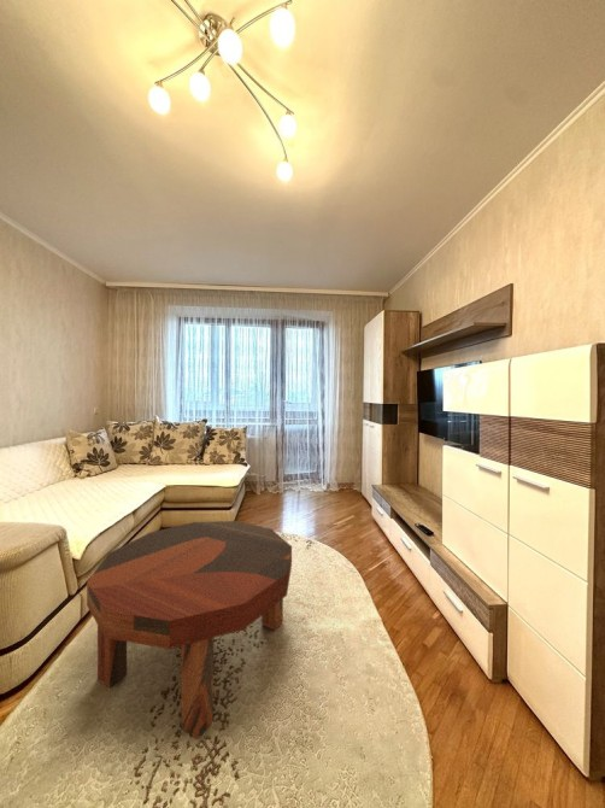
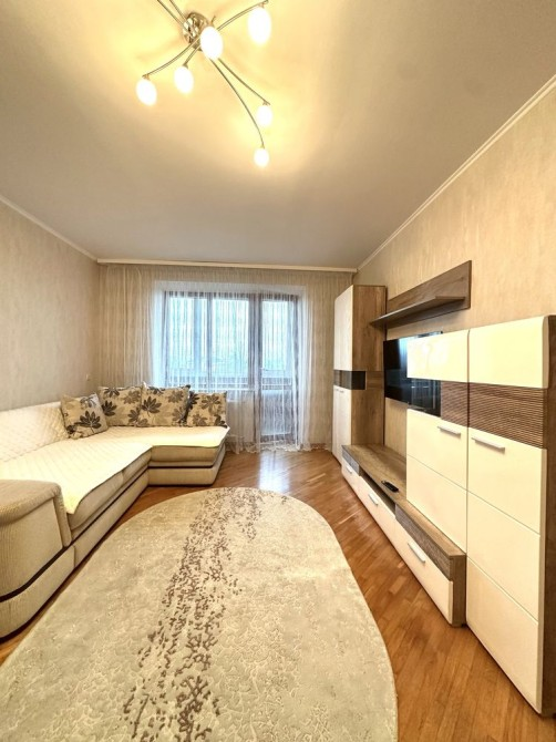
- coffee table (198, 603)
